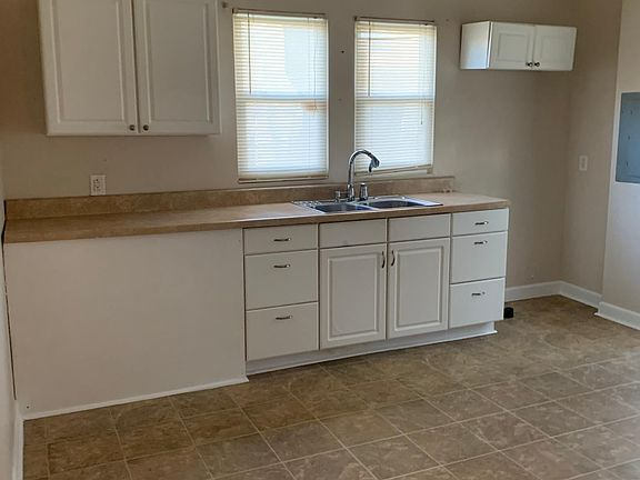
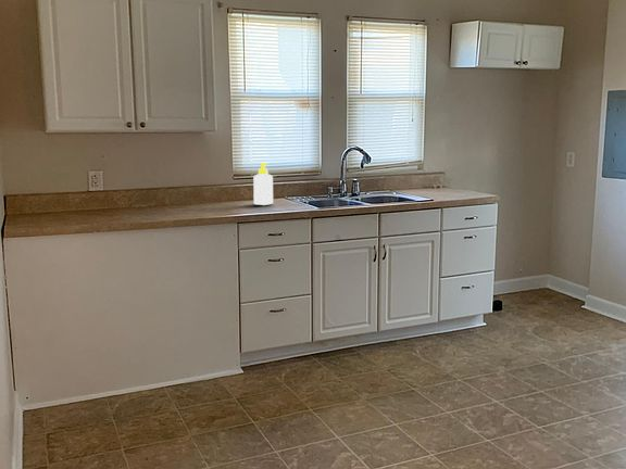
+ soap bottle (263, 183)
